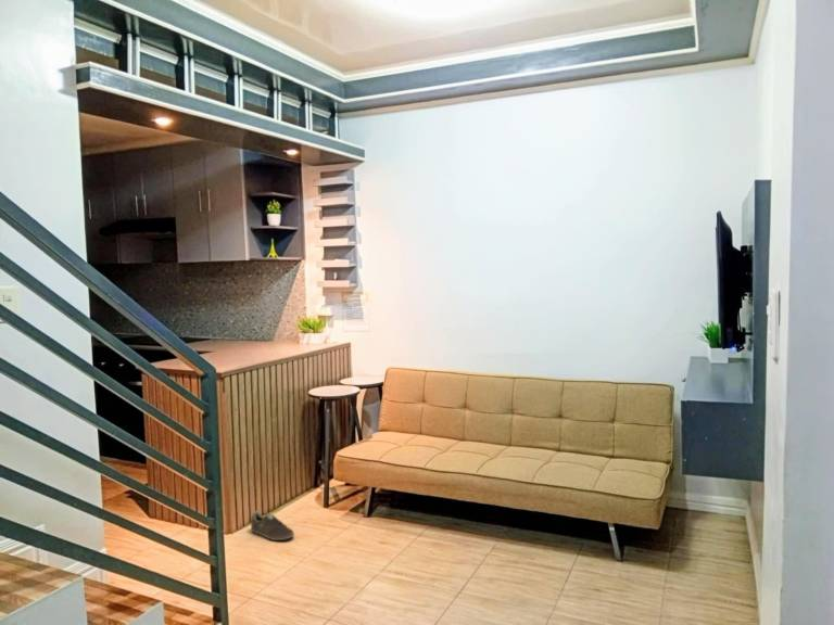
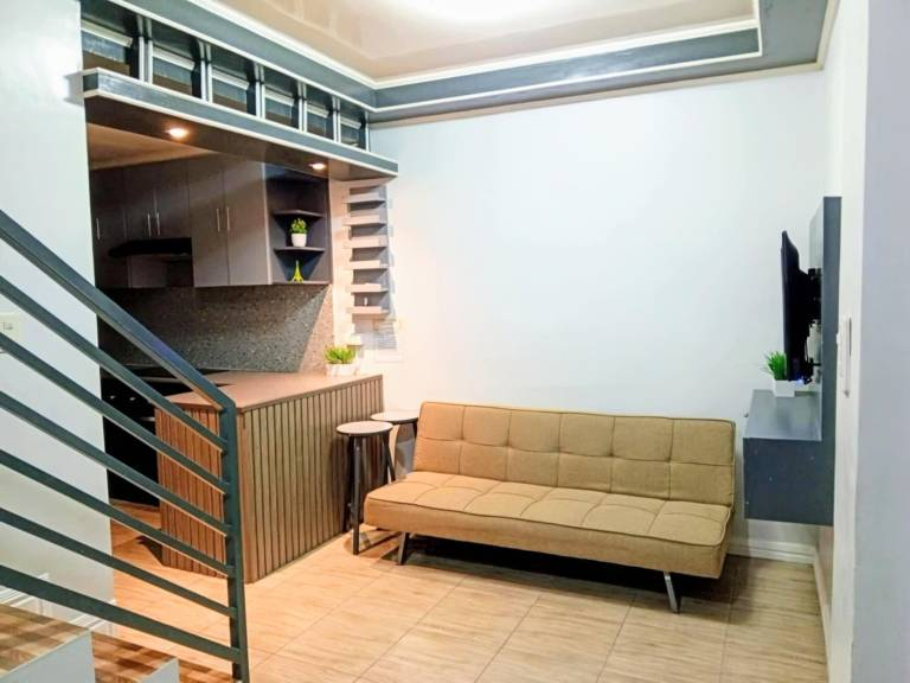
- sneaker (270, 525)
